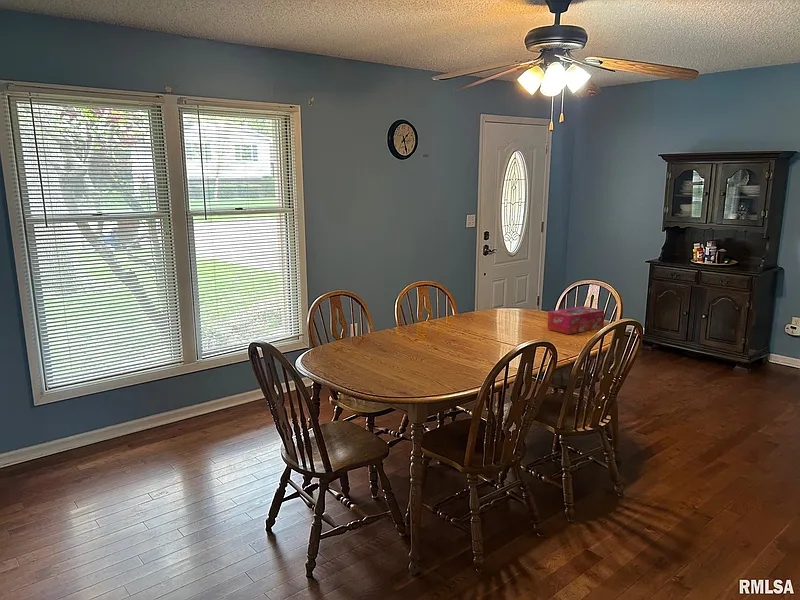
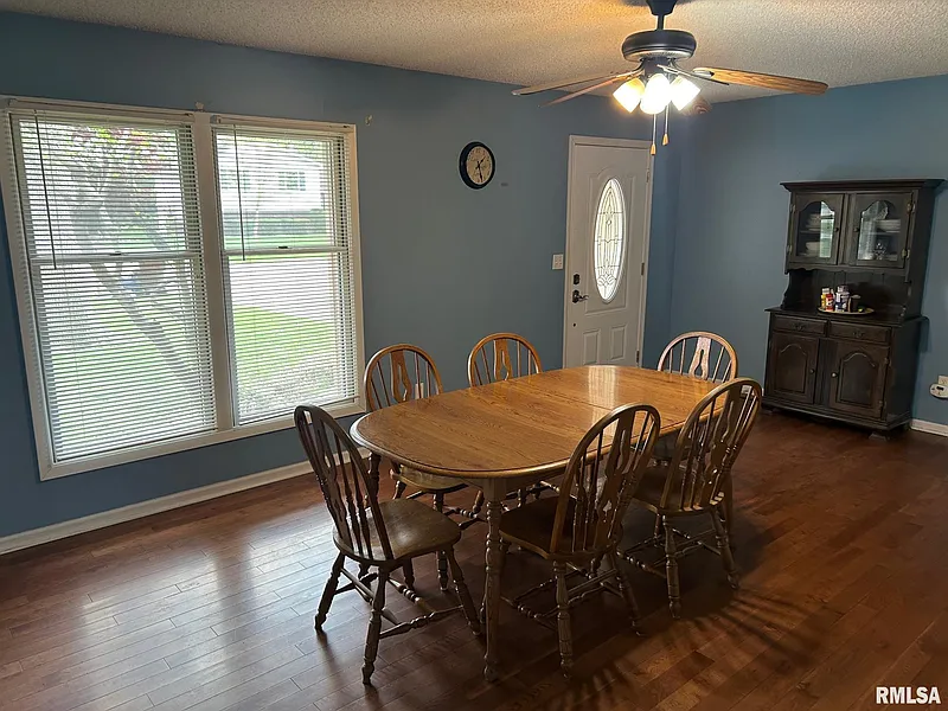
- tissue box (575, 319)
